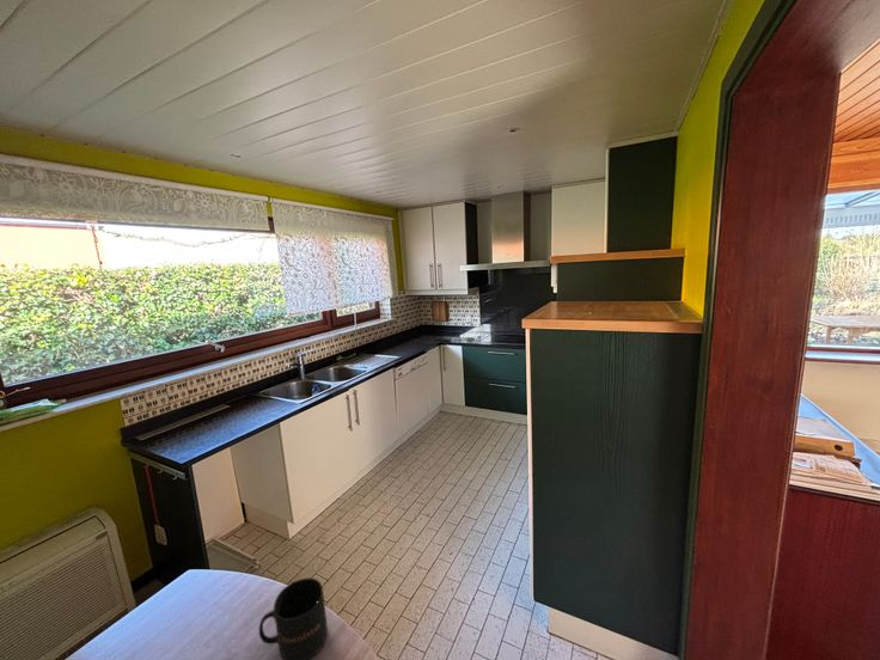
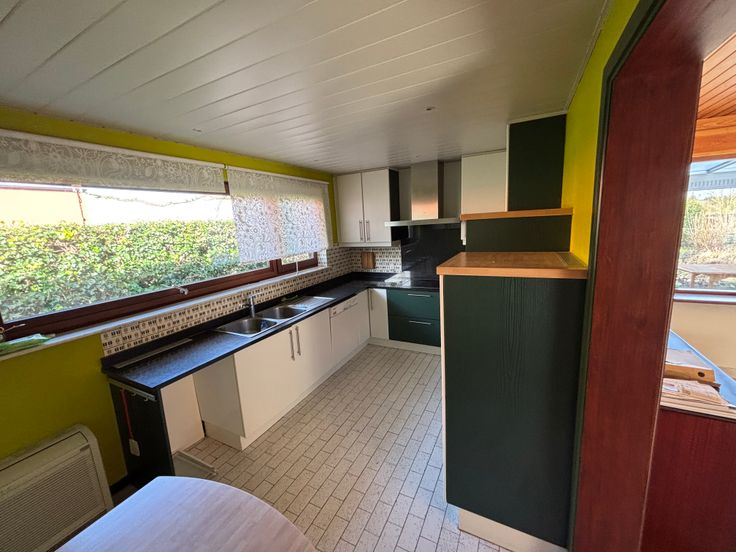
- mug (293, 619)
